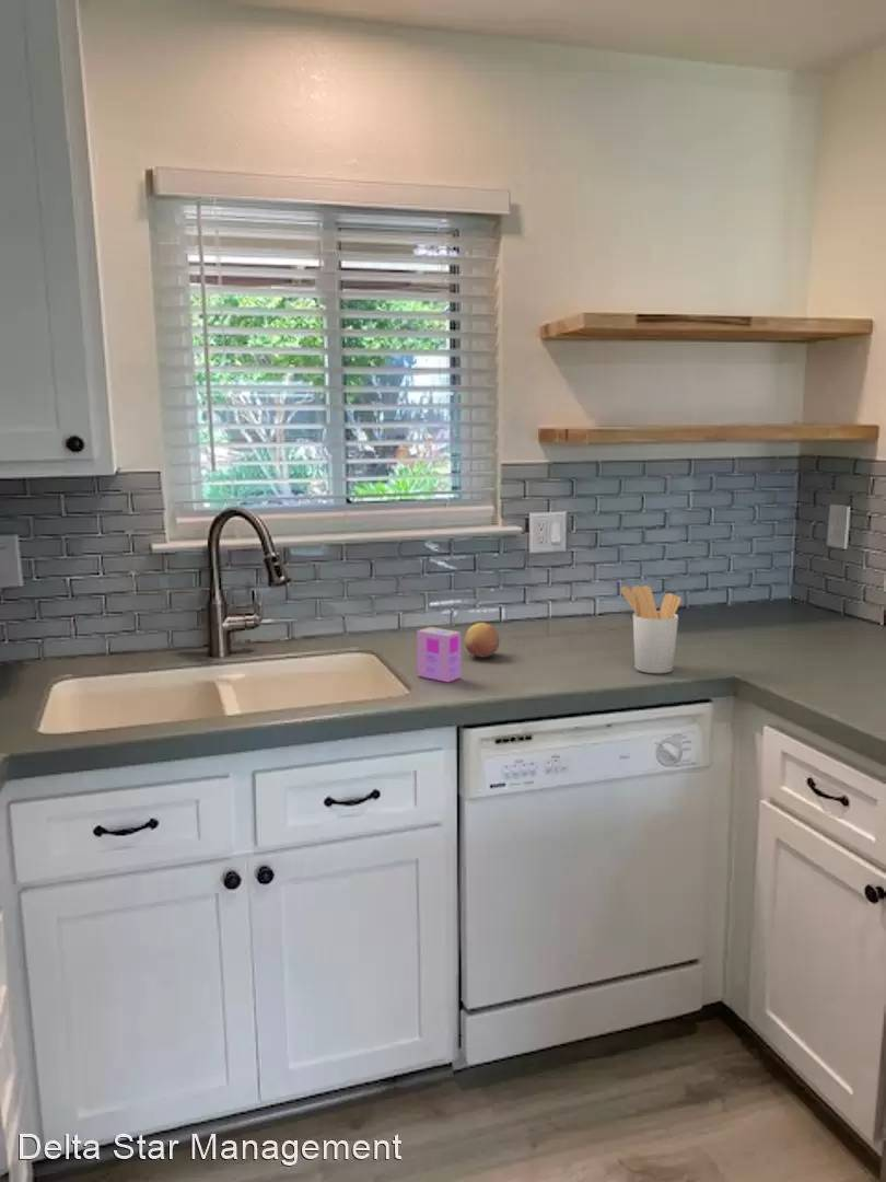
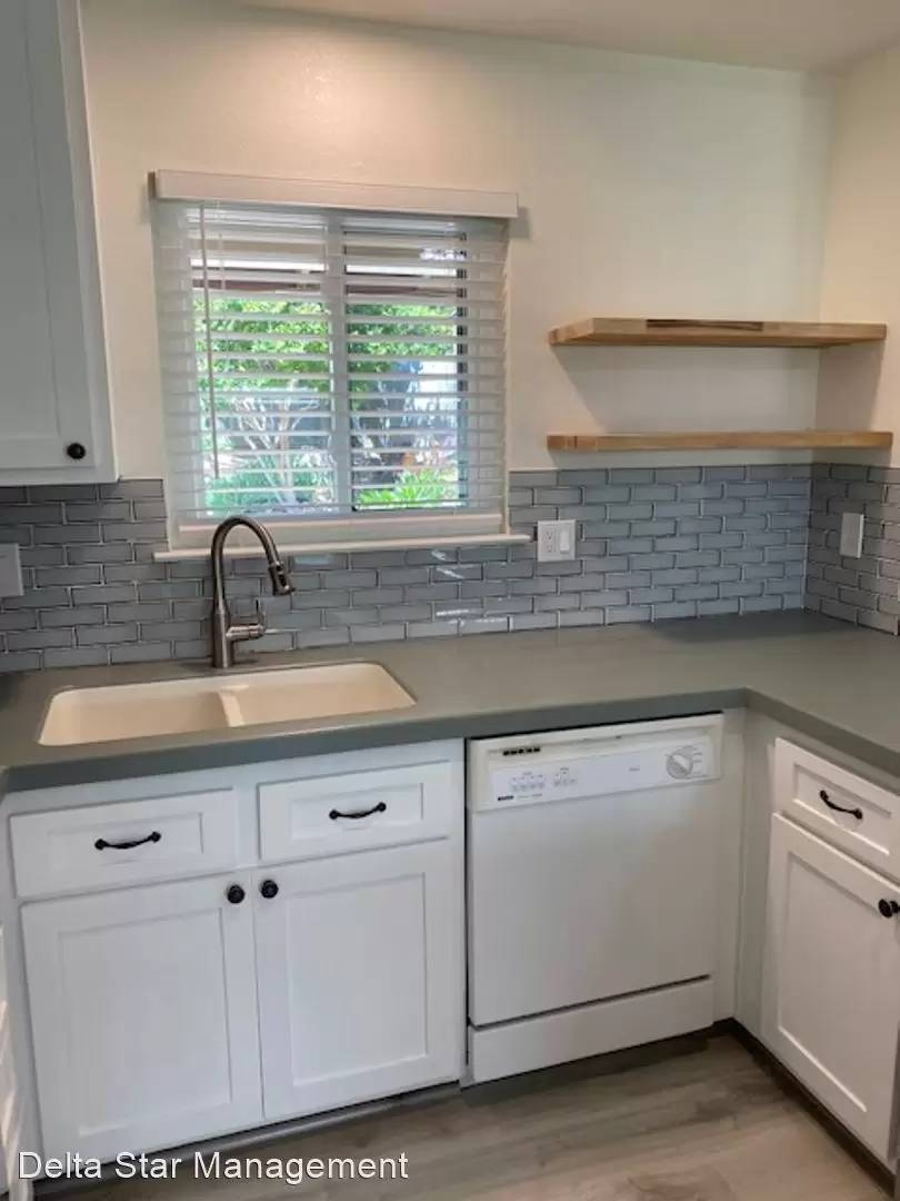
- dish soap box (439, 653)
- utensil holder (648, 626)
- fruit (482, 639)
